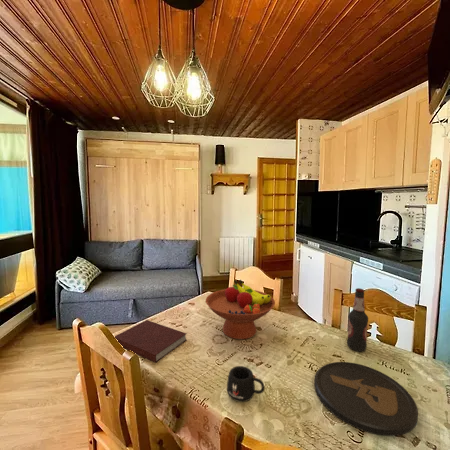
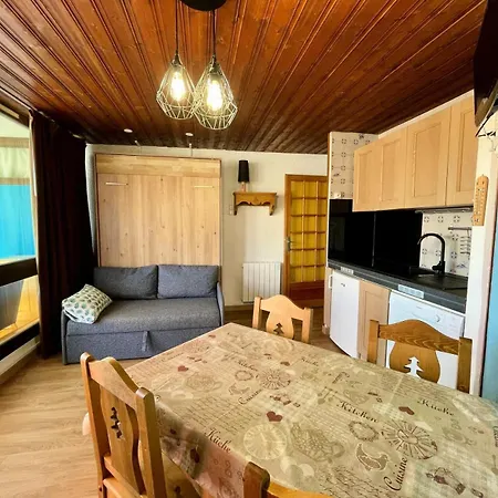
- notebook (150, 338)
- fruit bowl (239, 309)
- mug (245, 384)
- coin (361, 392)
- bottle (358, 318)
